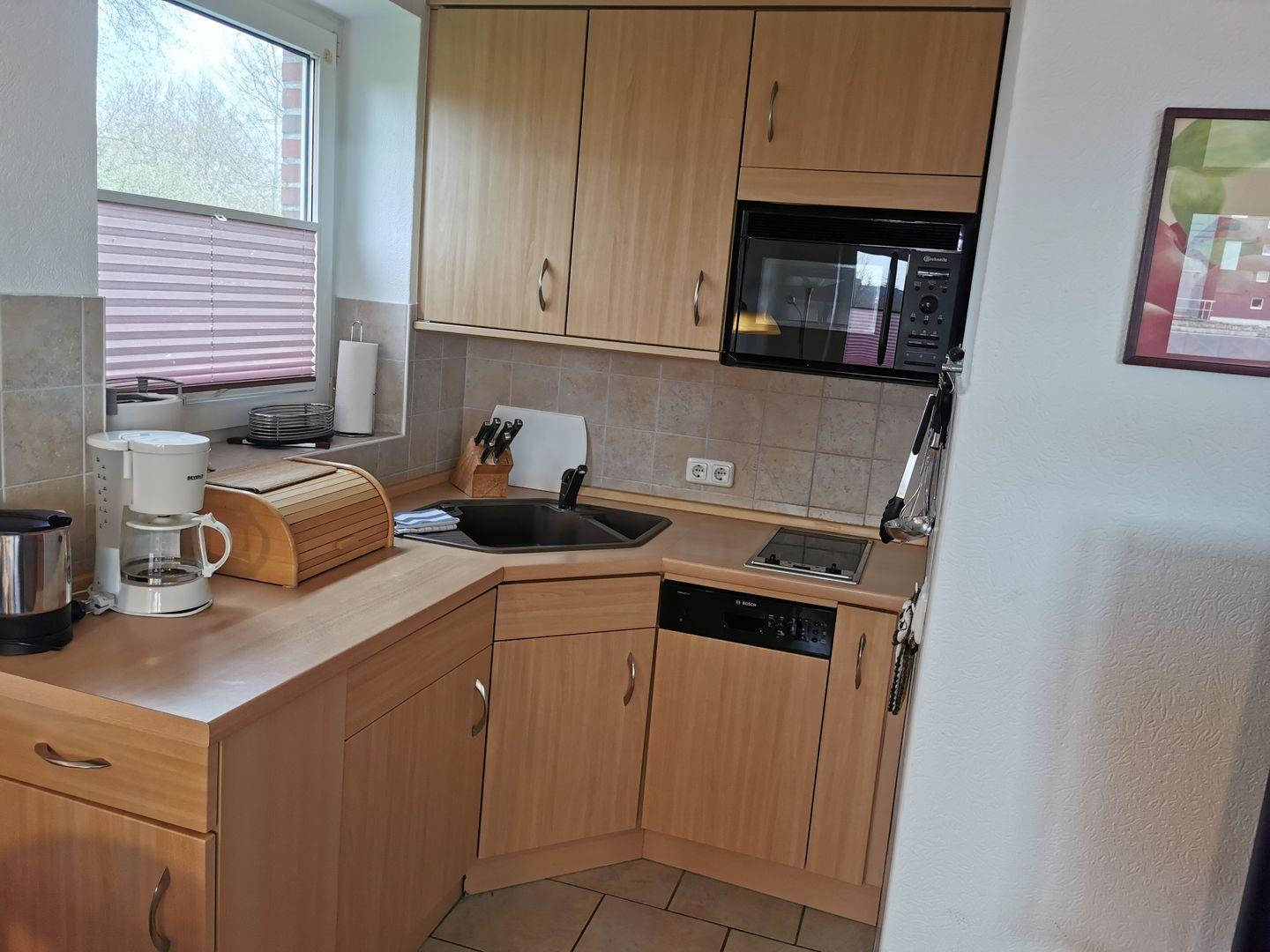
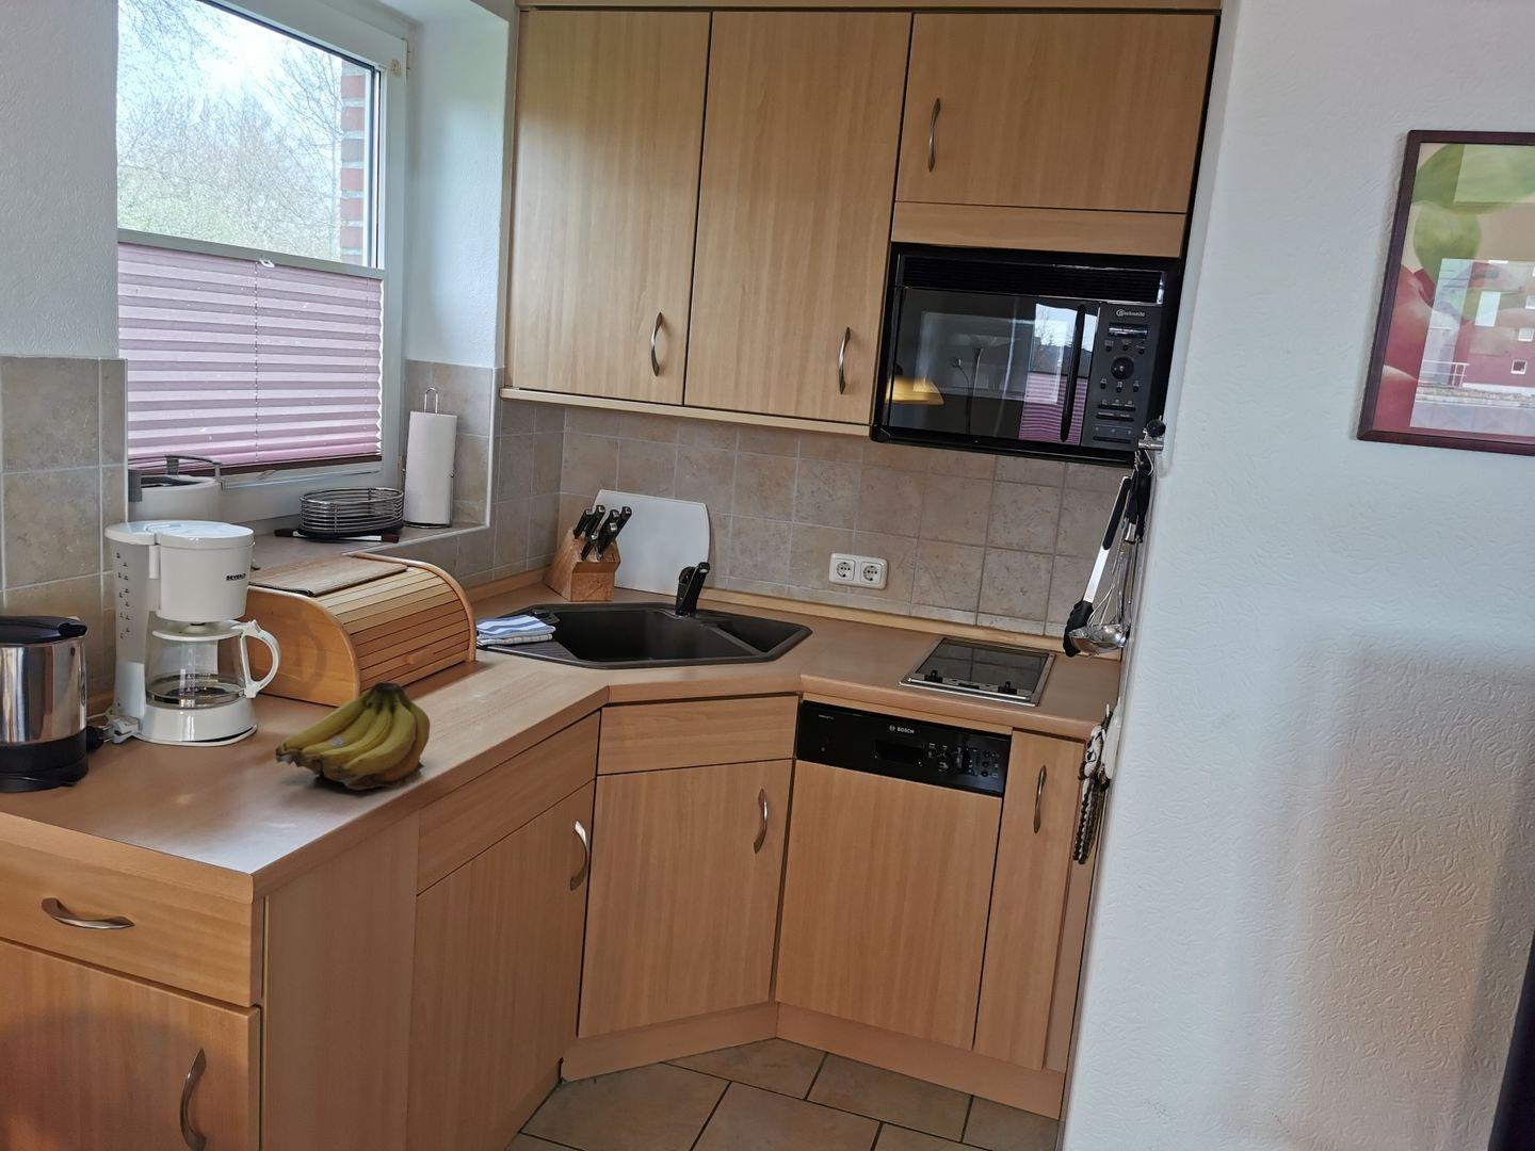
+ fruit (355, 733)
